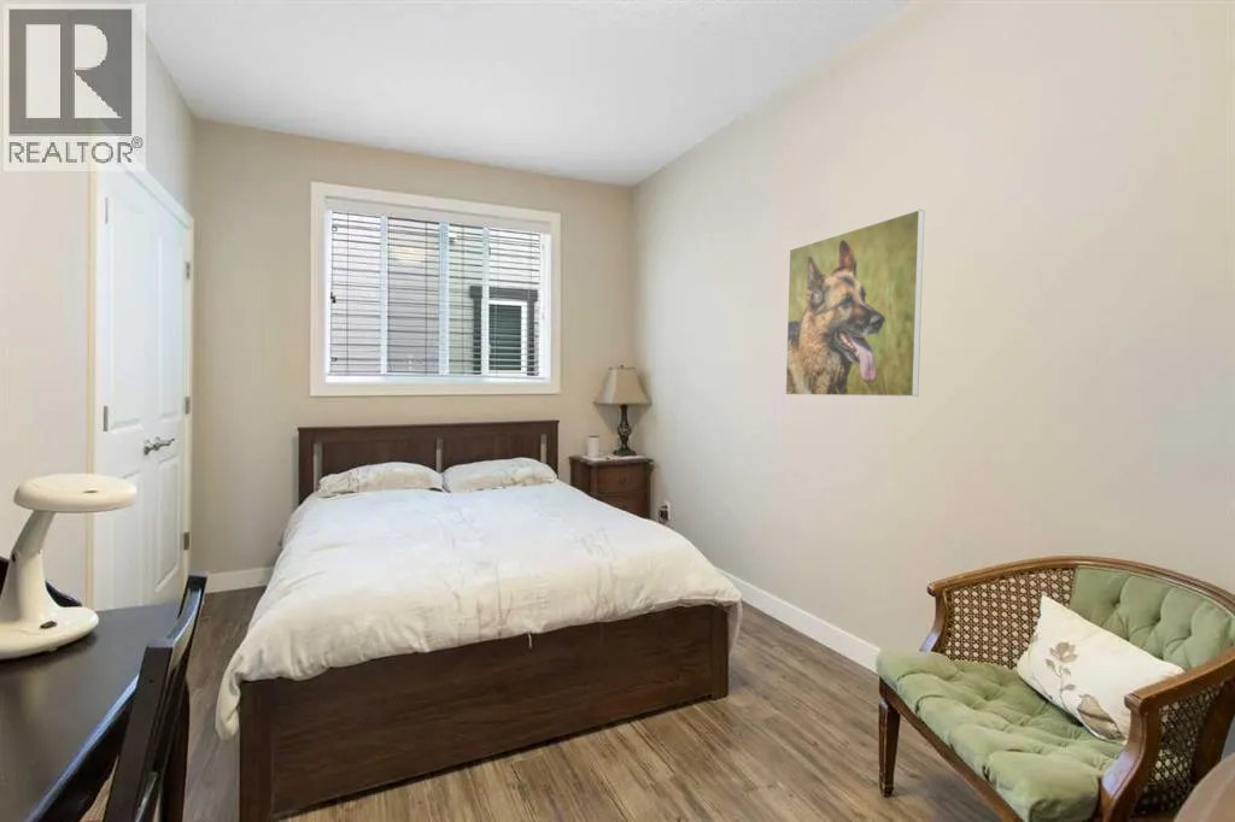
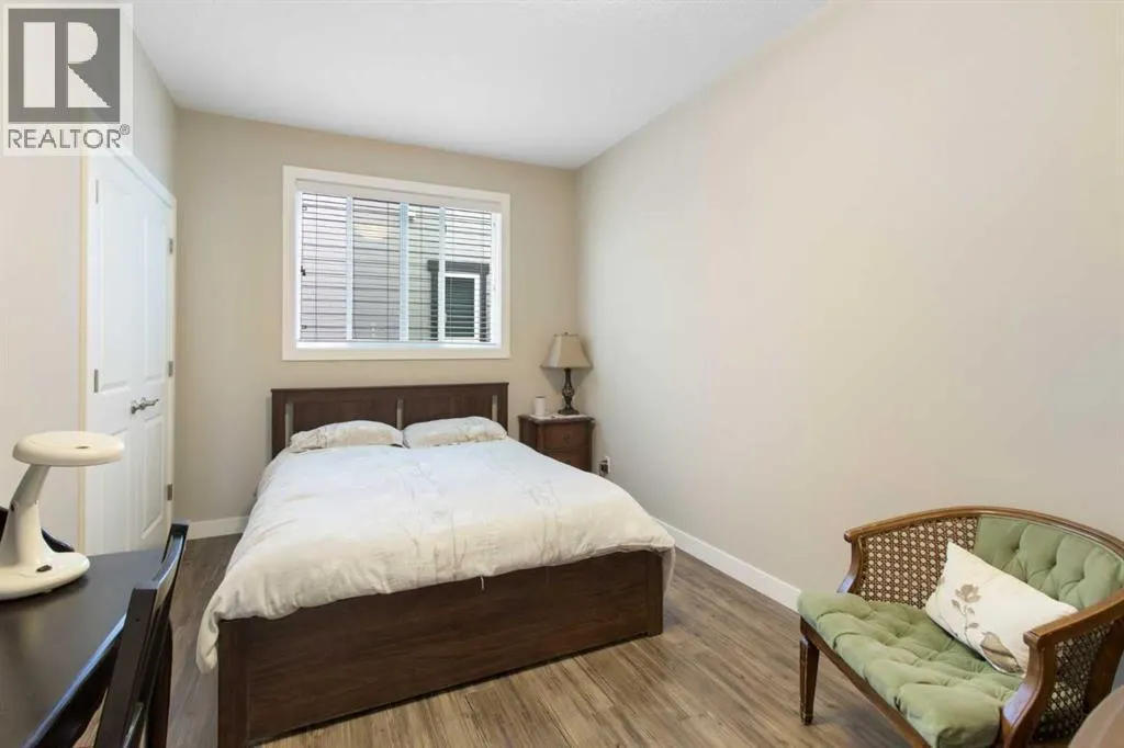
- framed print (845, 313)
